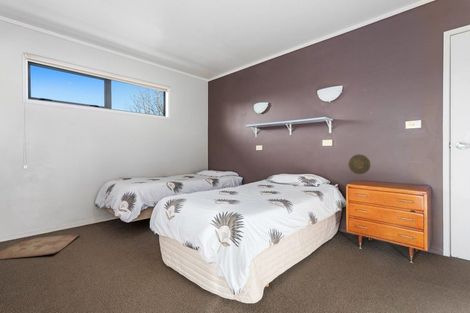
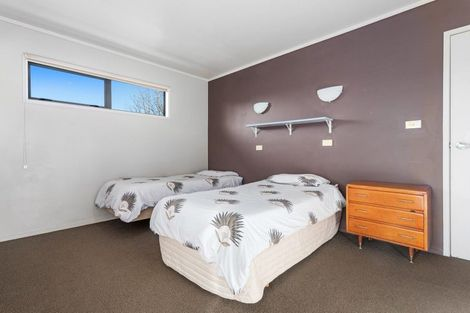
- rug (38, 245)
- decorative plate (358, 164)
